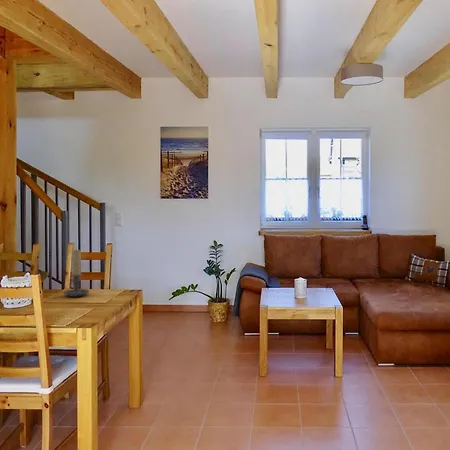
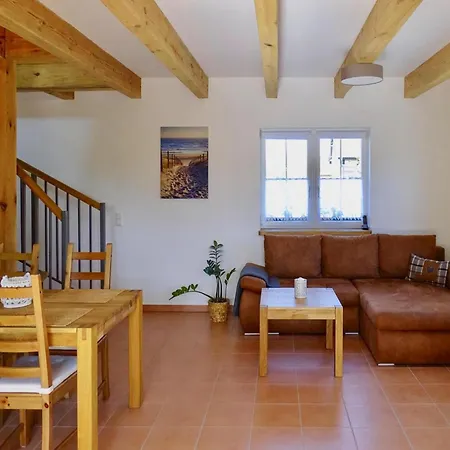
- candle holder (76, 271)
